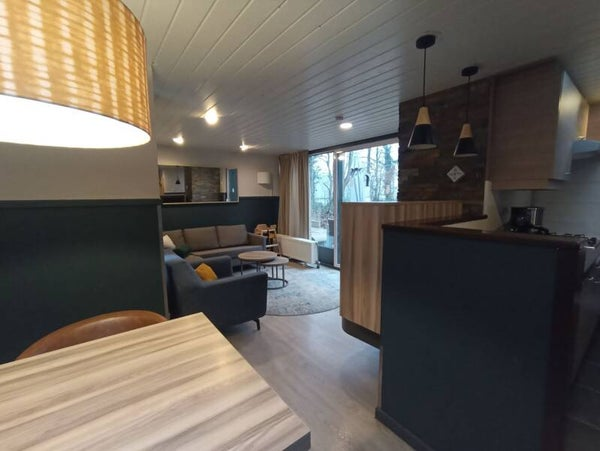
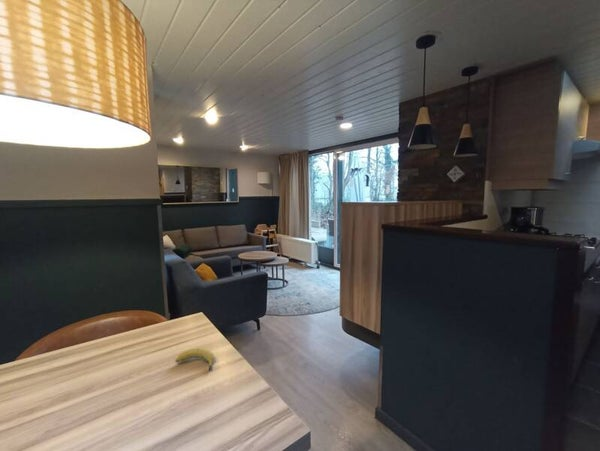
+ fruit (198, 356)
